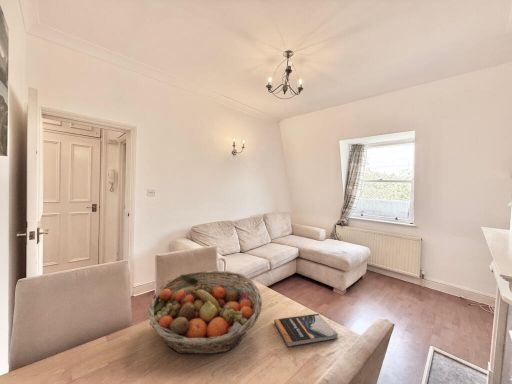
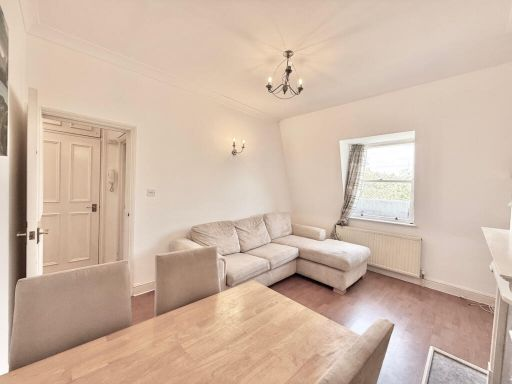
- book (304, 328)
- fruit basket (206, 307)
